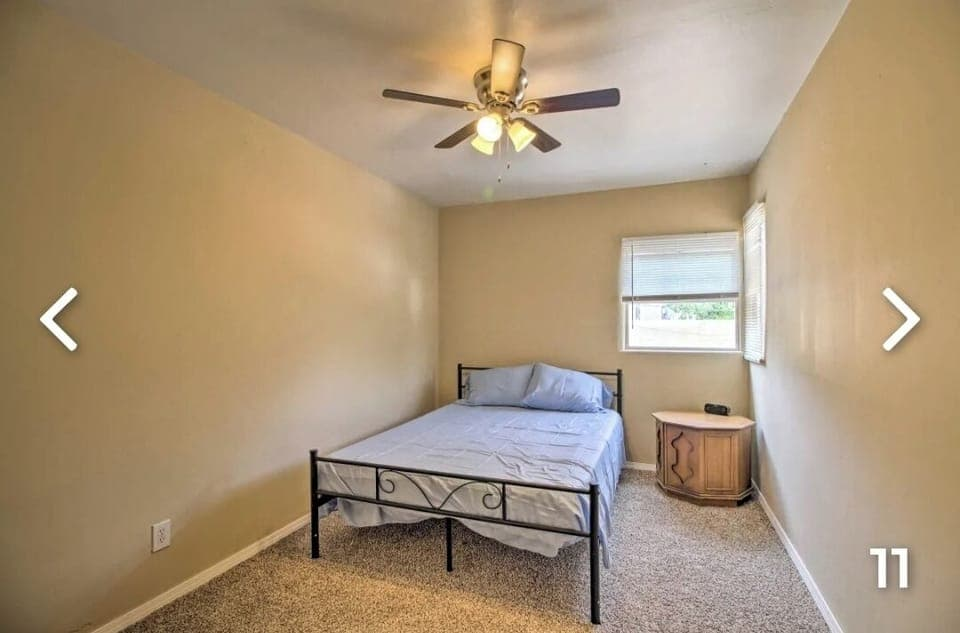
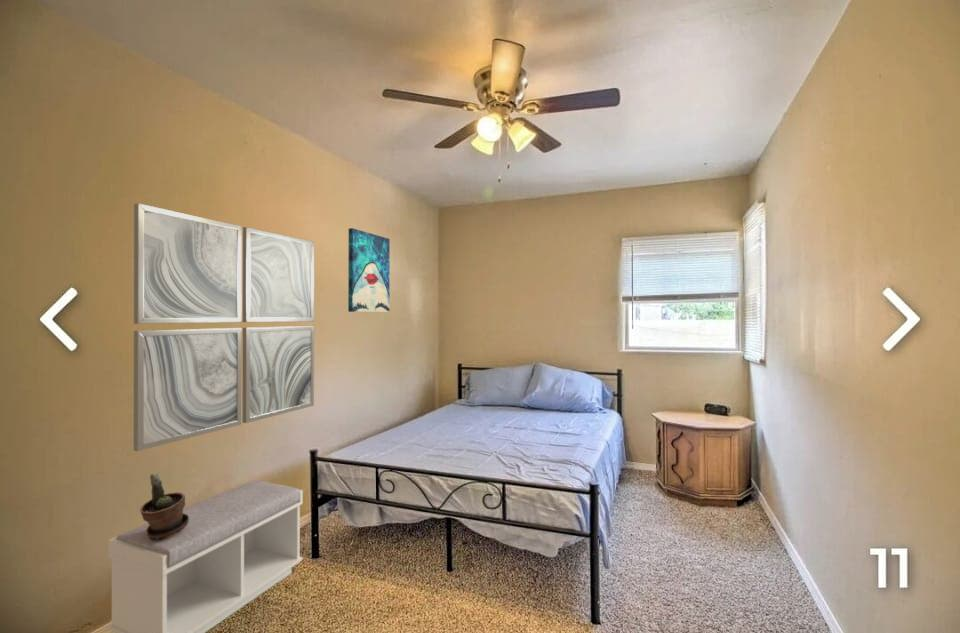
+ wall art (370, 273)
+ potted plant (165, 503)
+ bench (218, 553)
+ wall art (243, 328)
